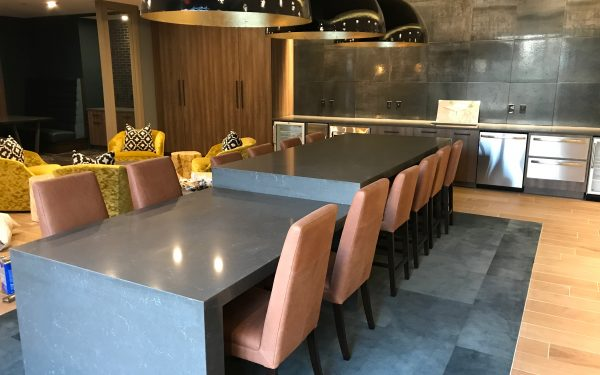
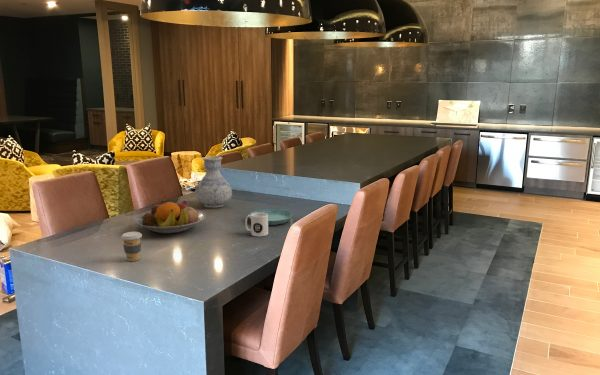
+ mug (256, 223)
+ coffee cup (132, 246)
+ fruit bowl (170, 214)
+ saucer (270, 217)
+ vase (213, 181)
